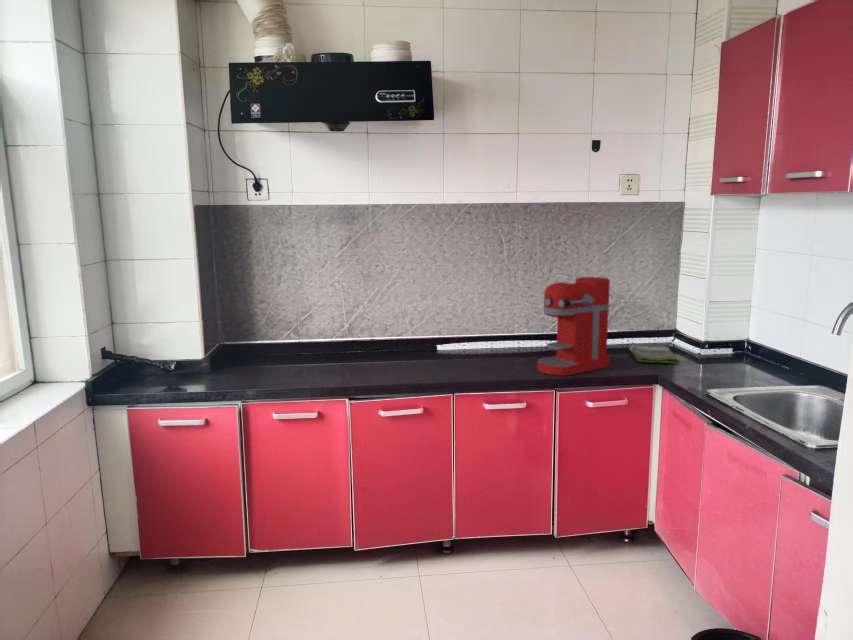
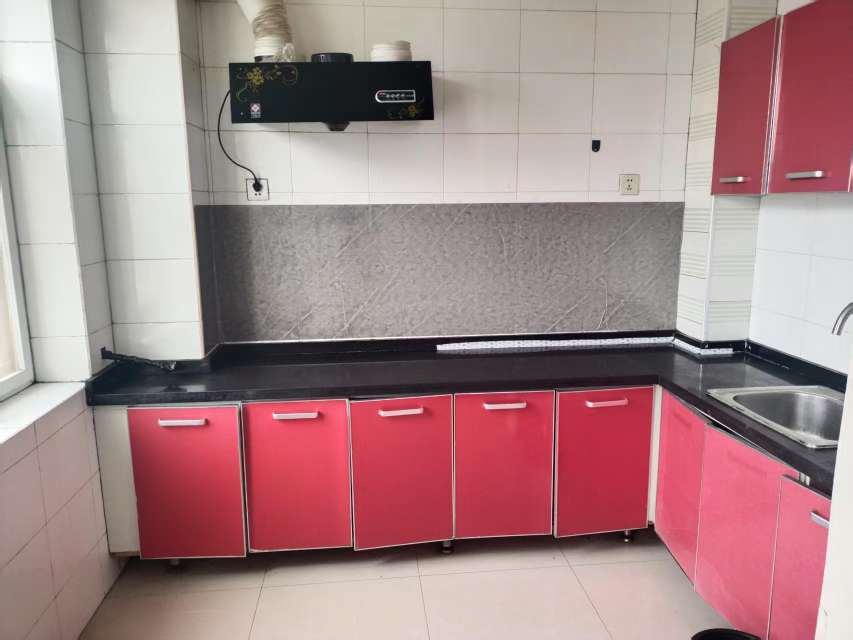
- dish towel (653, 352)
- coffee maker (574, 324)
